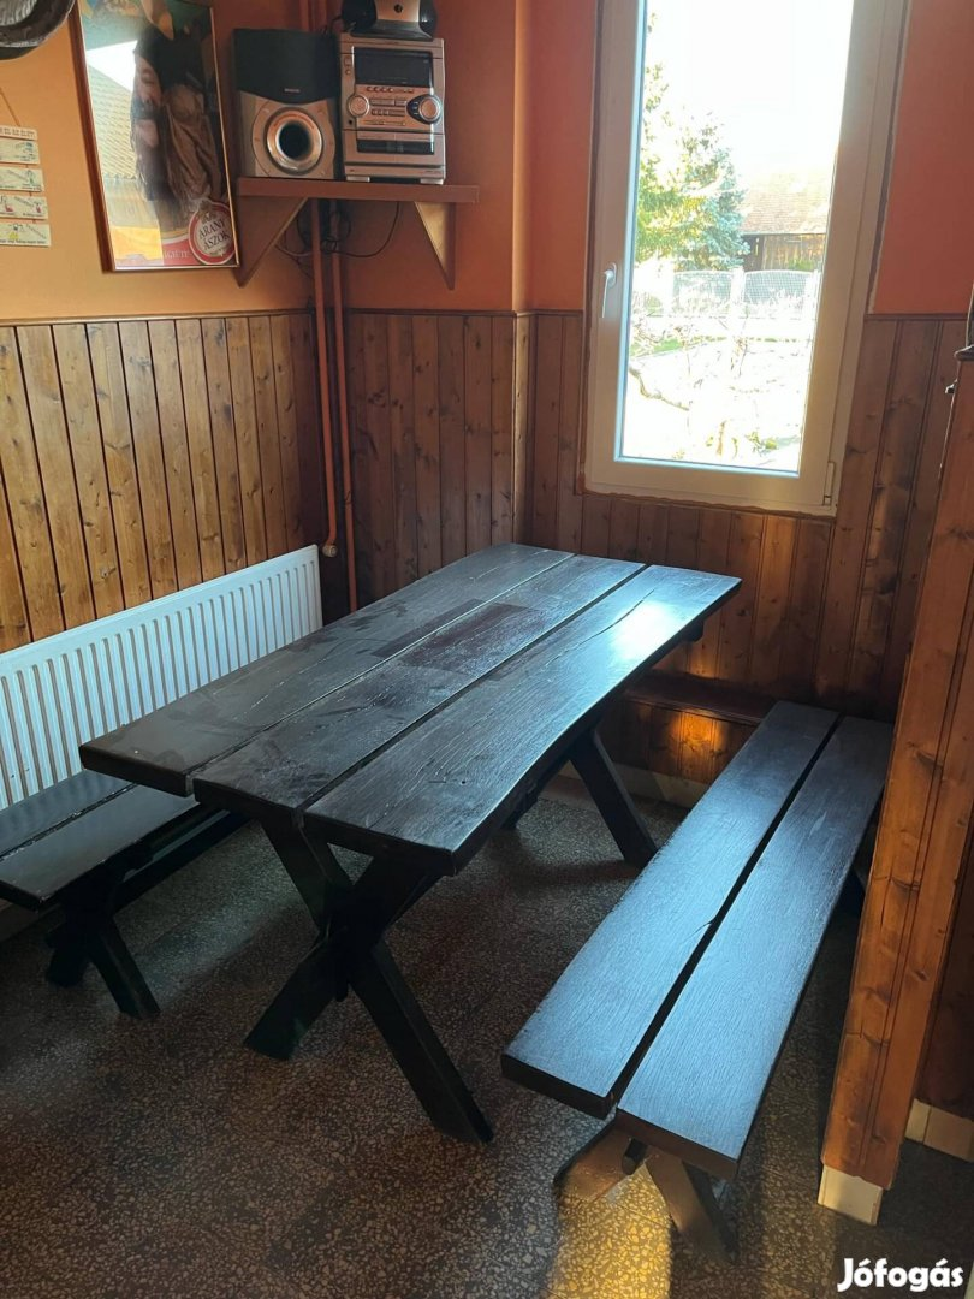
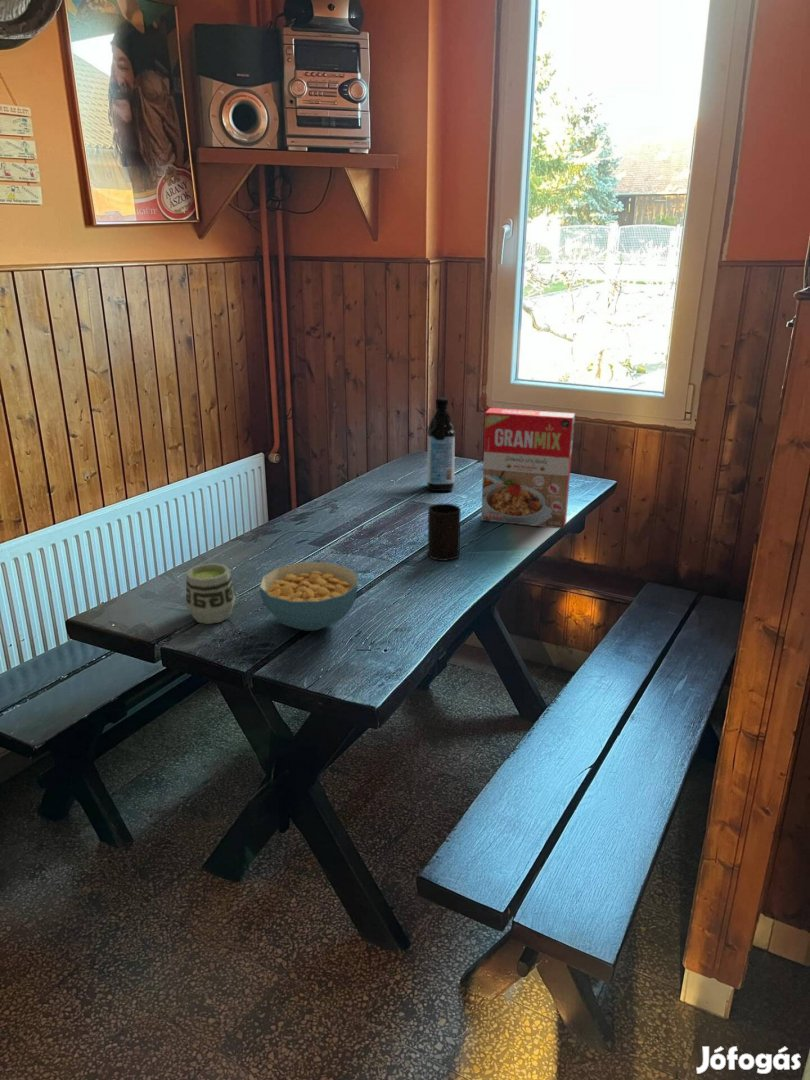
+ cup (210, 593)
+ cereal box (526, 468)
+ cup (444, 531)
+ cereal bowl (310, 602)
+ water bottle (441, 444)
